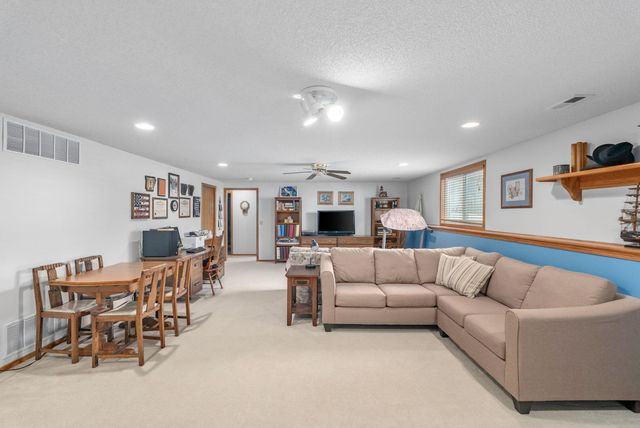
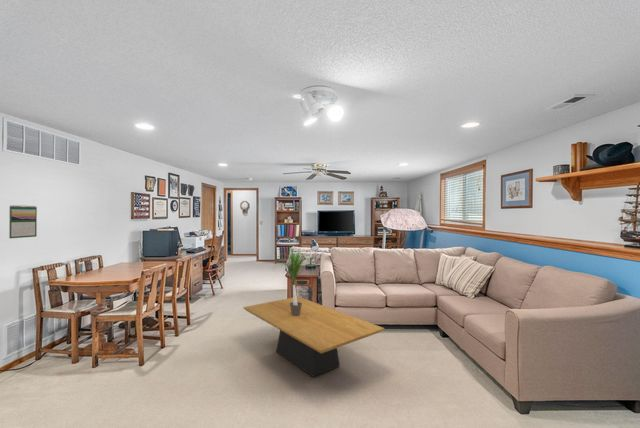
+ calendar (23, 221)
+ coffee table (306, 337)
+ potted plant (294, 277)
